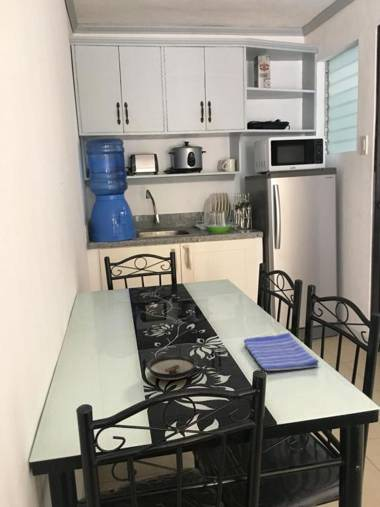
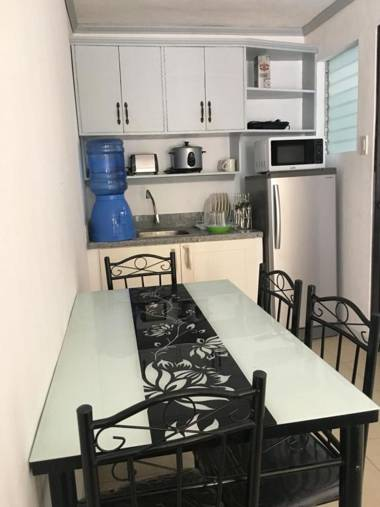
- dish towel (278, 350)
- saucer (172, 368)
